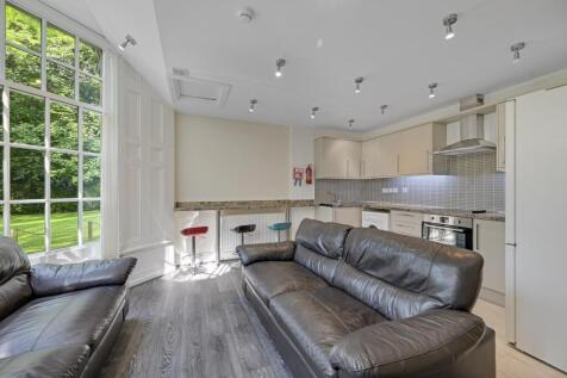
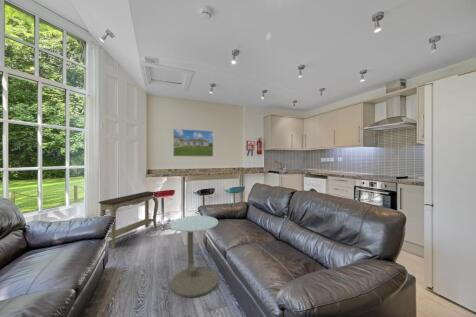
+ console table (136, 222)
+ side table (192, 250)
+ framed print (193, 143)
